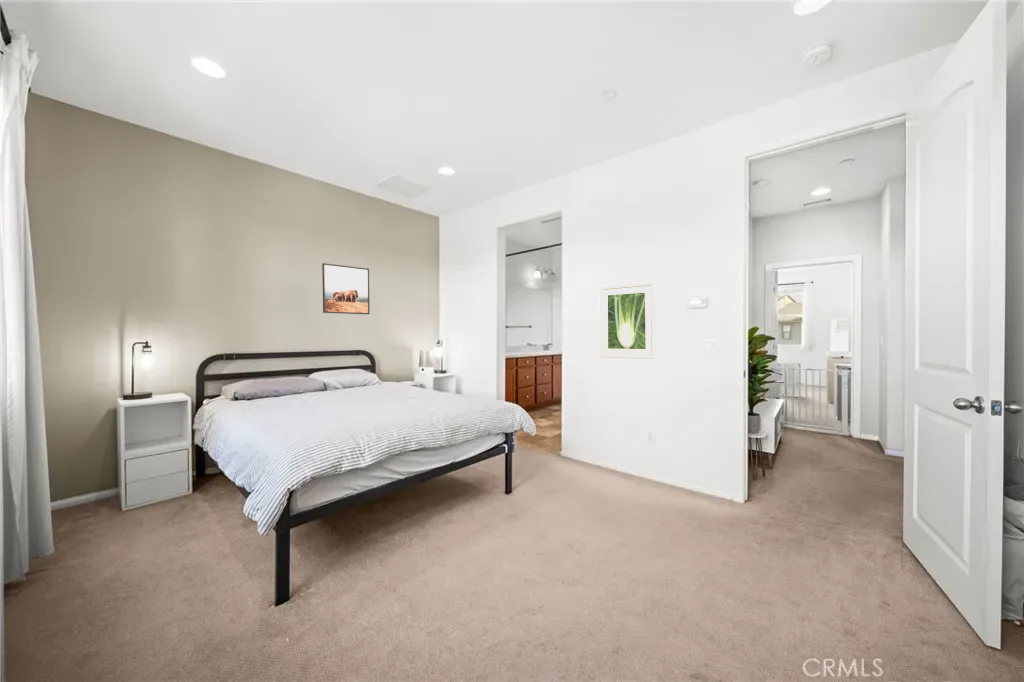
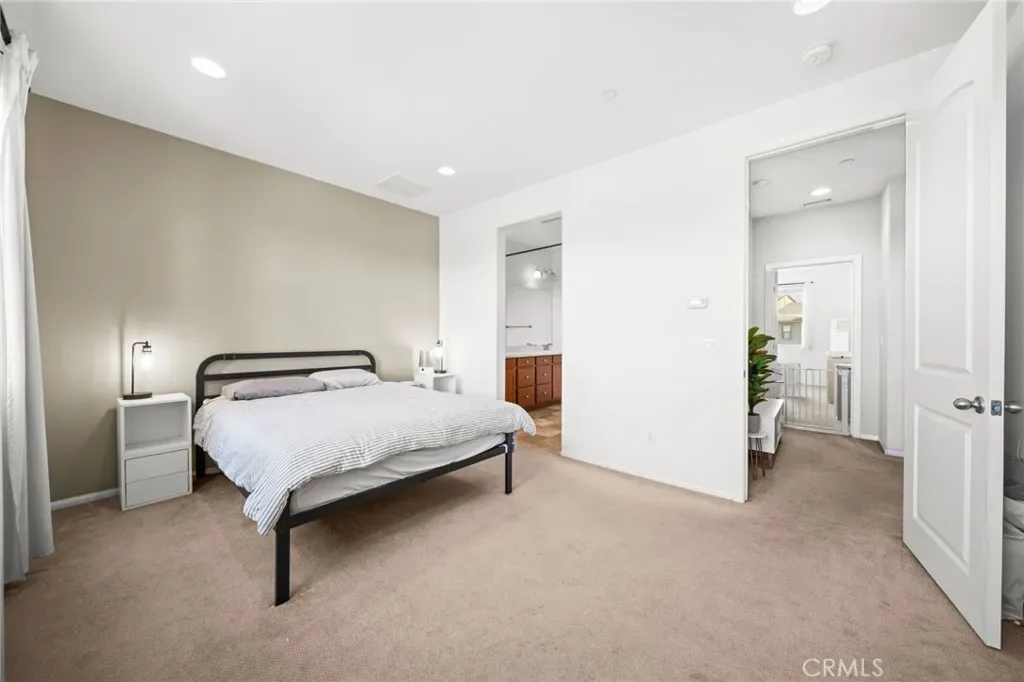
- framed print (626, 321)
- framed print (346, 289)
